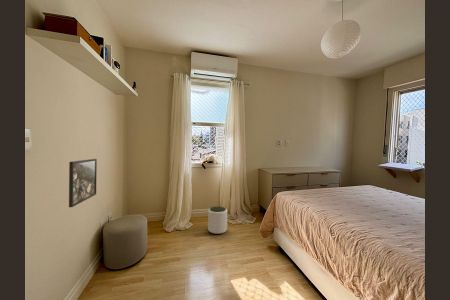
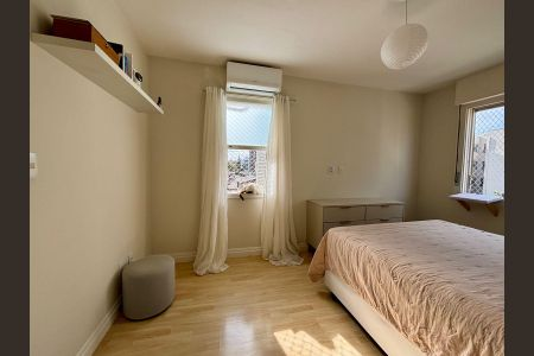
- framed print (84, 180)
- plant pot (217, 219)
